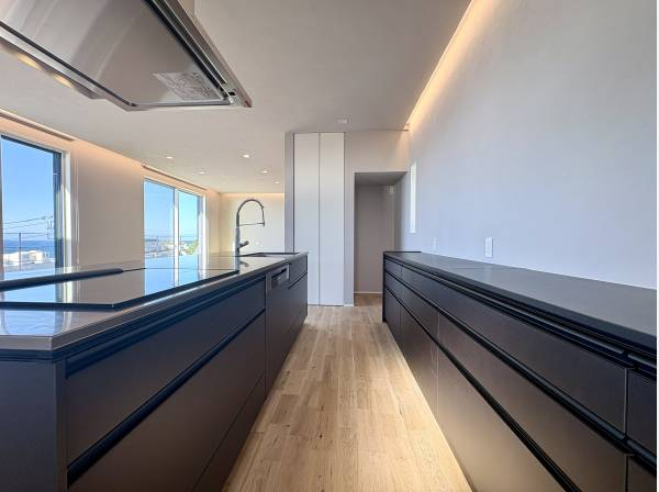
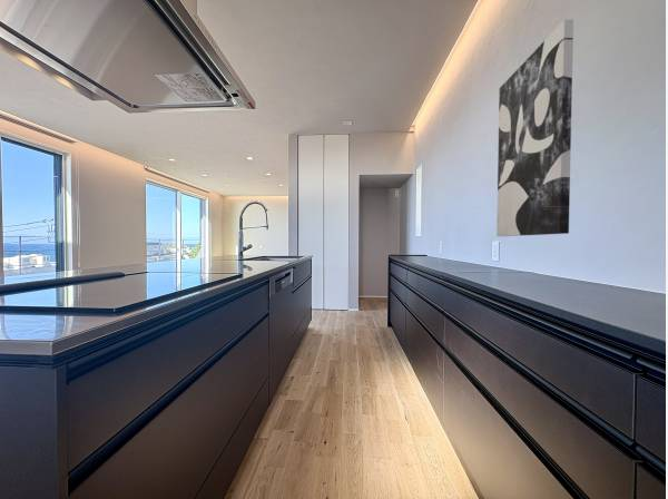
+ wall art (528, 147)
